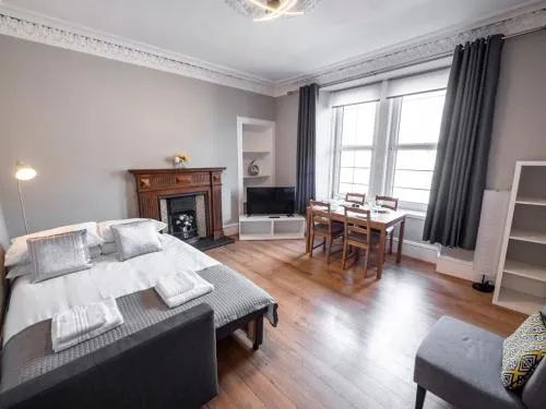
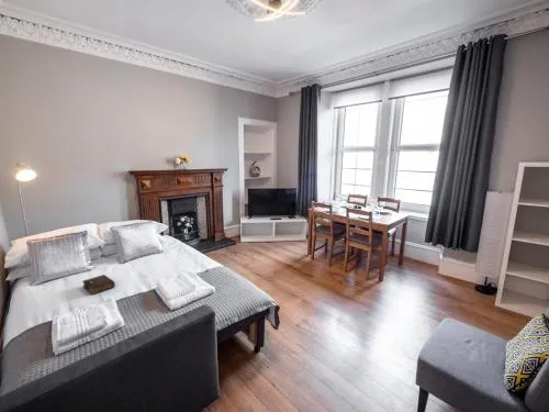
+ book (97, 282)
